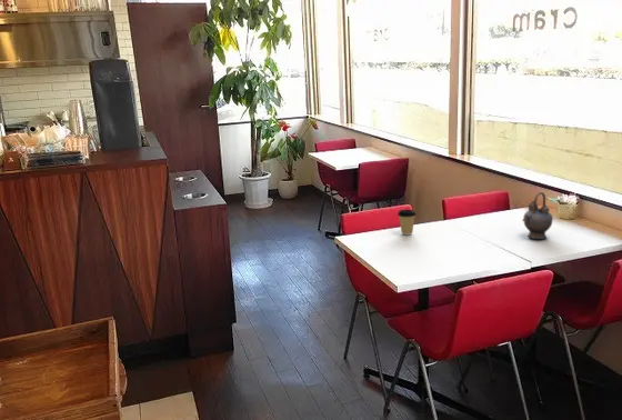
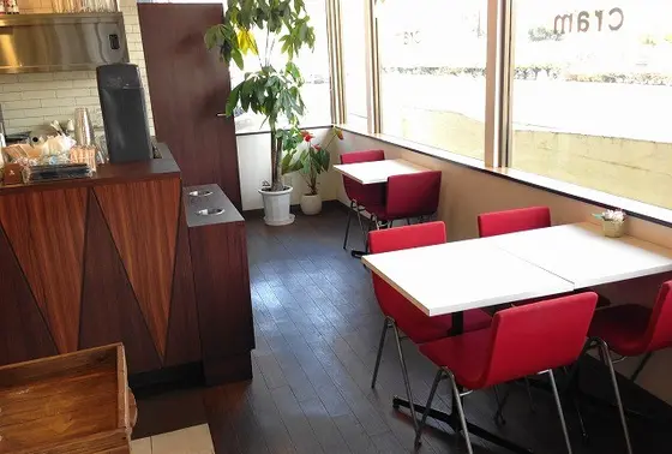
- coffee cup (407, 221)
- teapot (535, 214)
